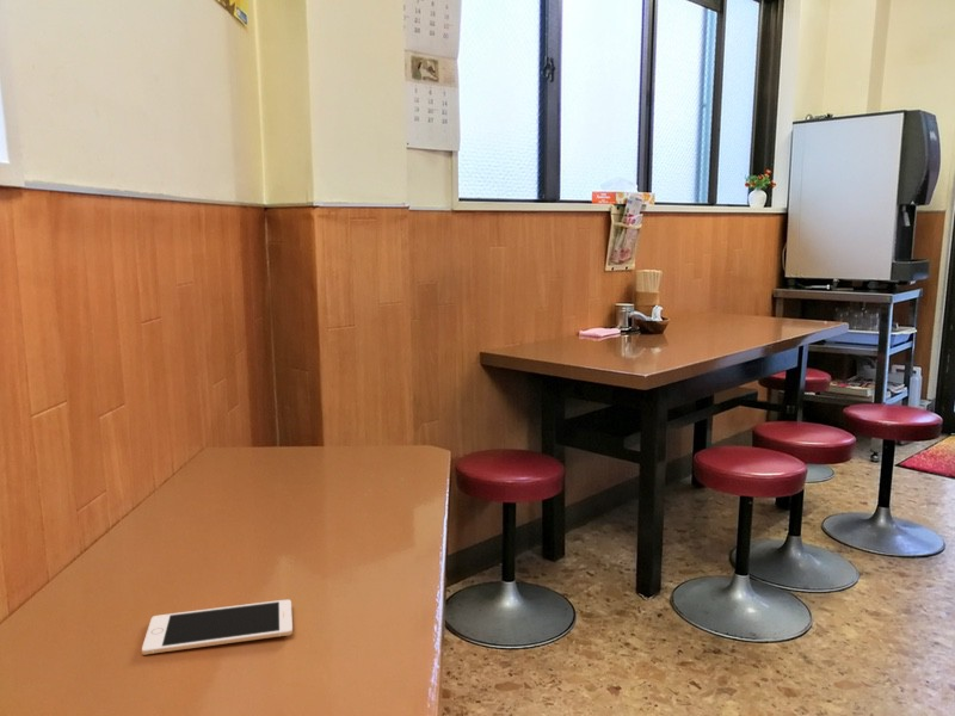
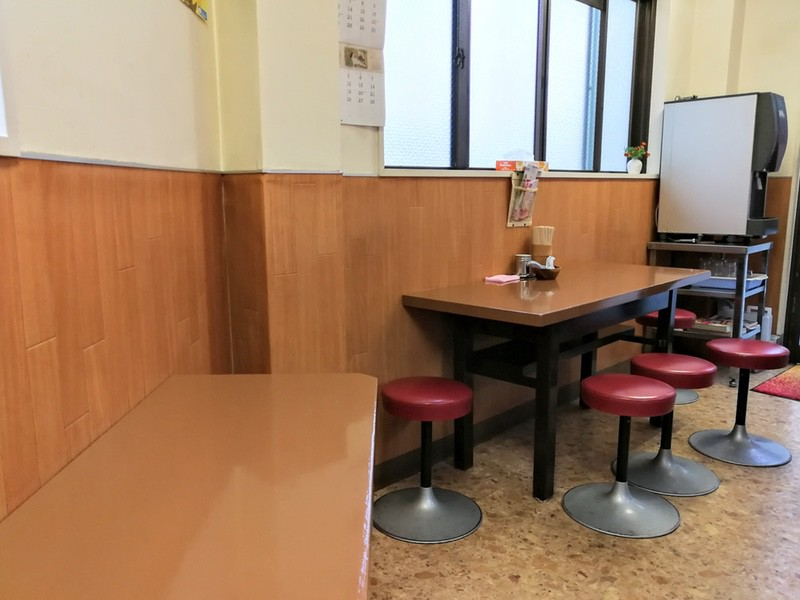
- cell phone (221, 625)
